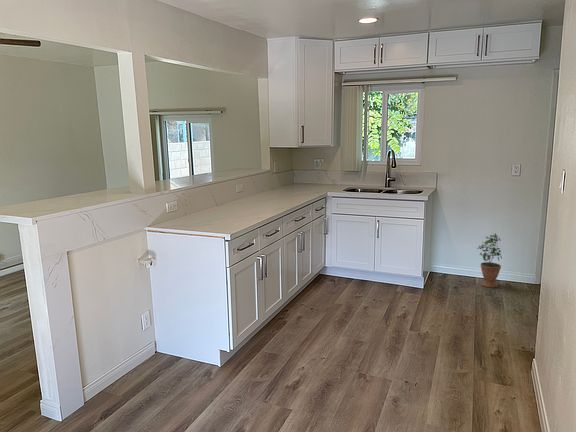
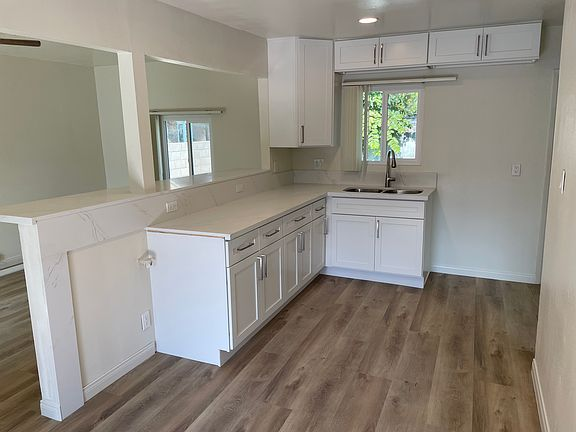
- potted plant (489, 258)
